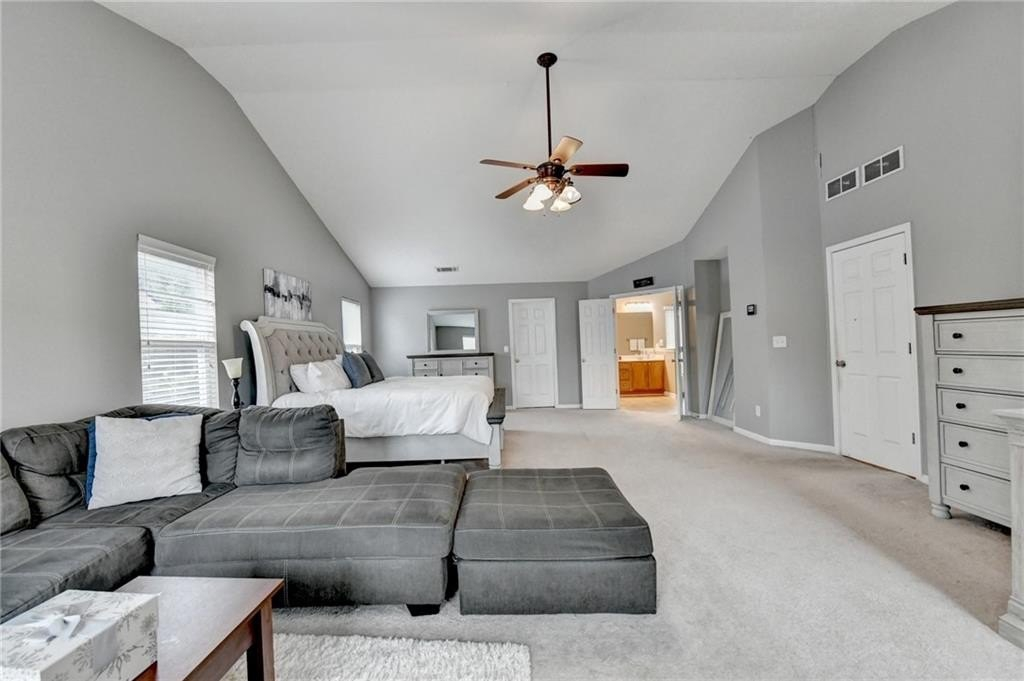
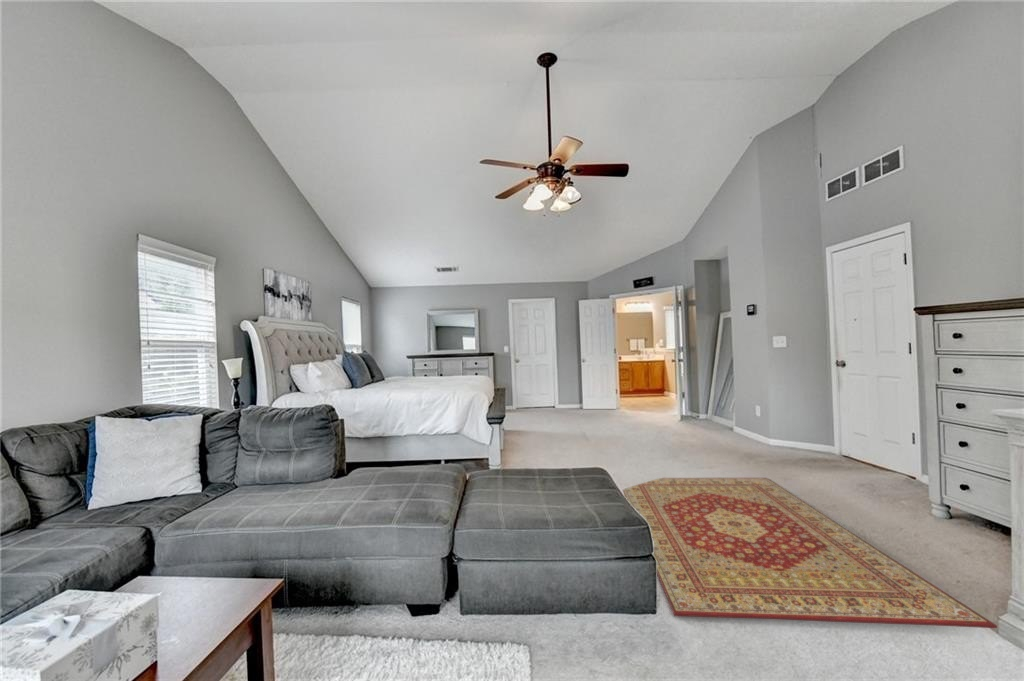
+ rug (735, 524)
